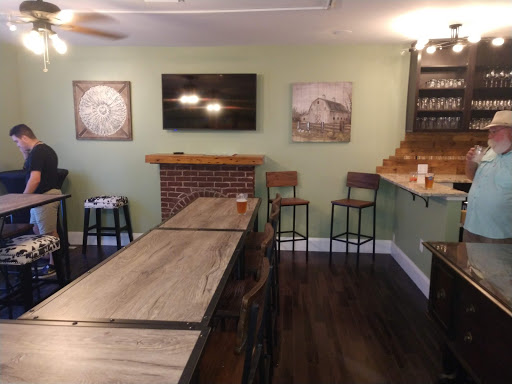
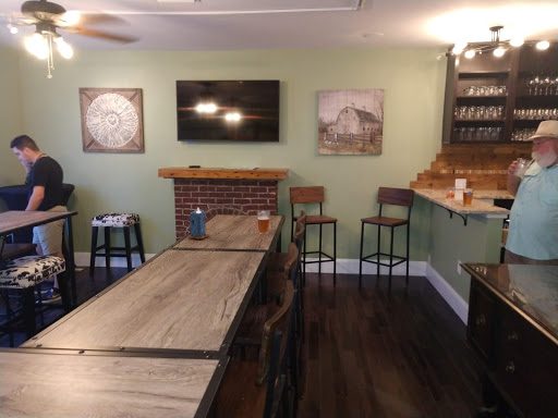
+ candle (198, 222)
